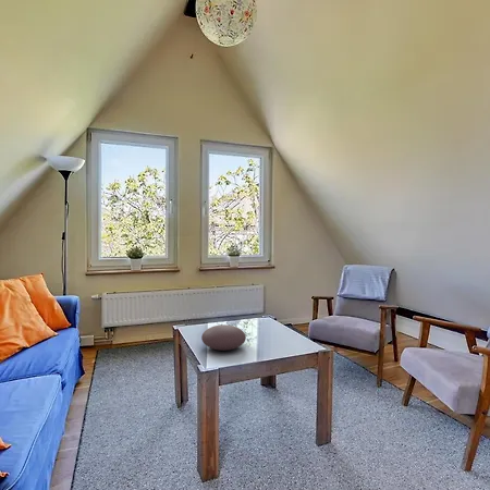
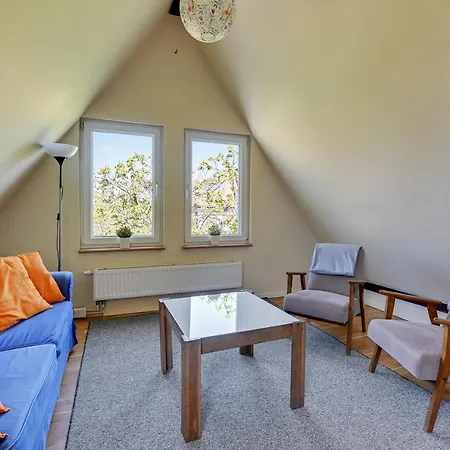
- decorative bowl (223, 336)
